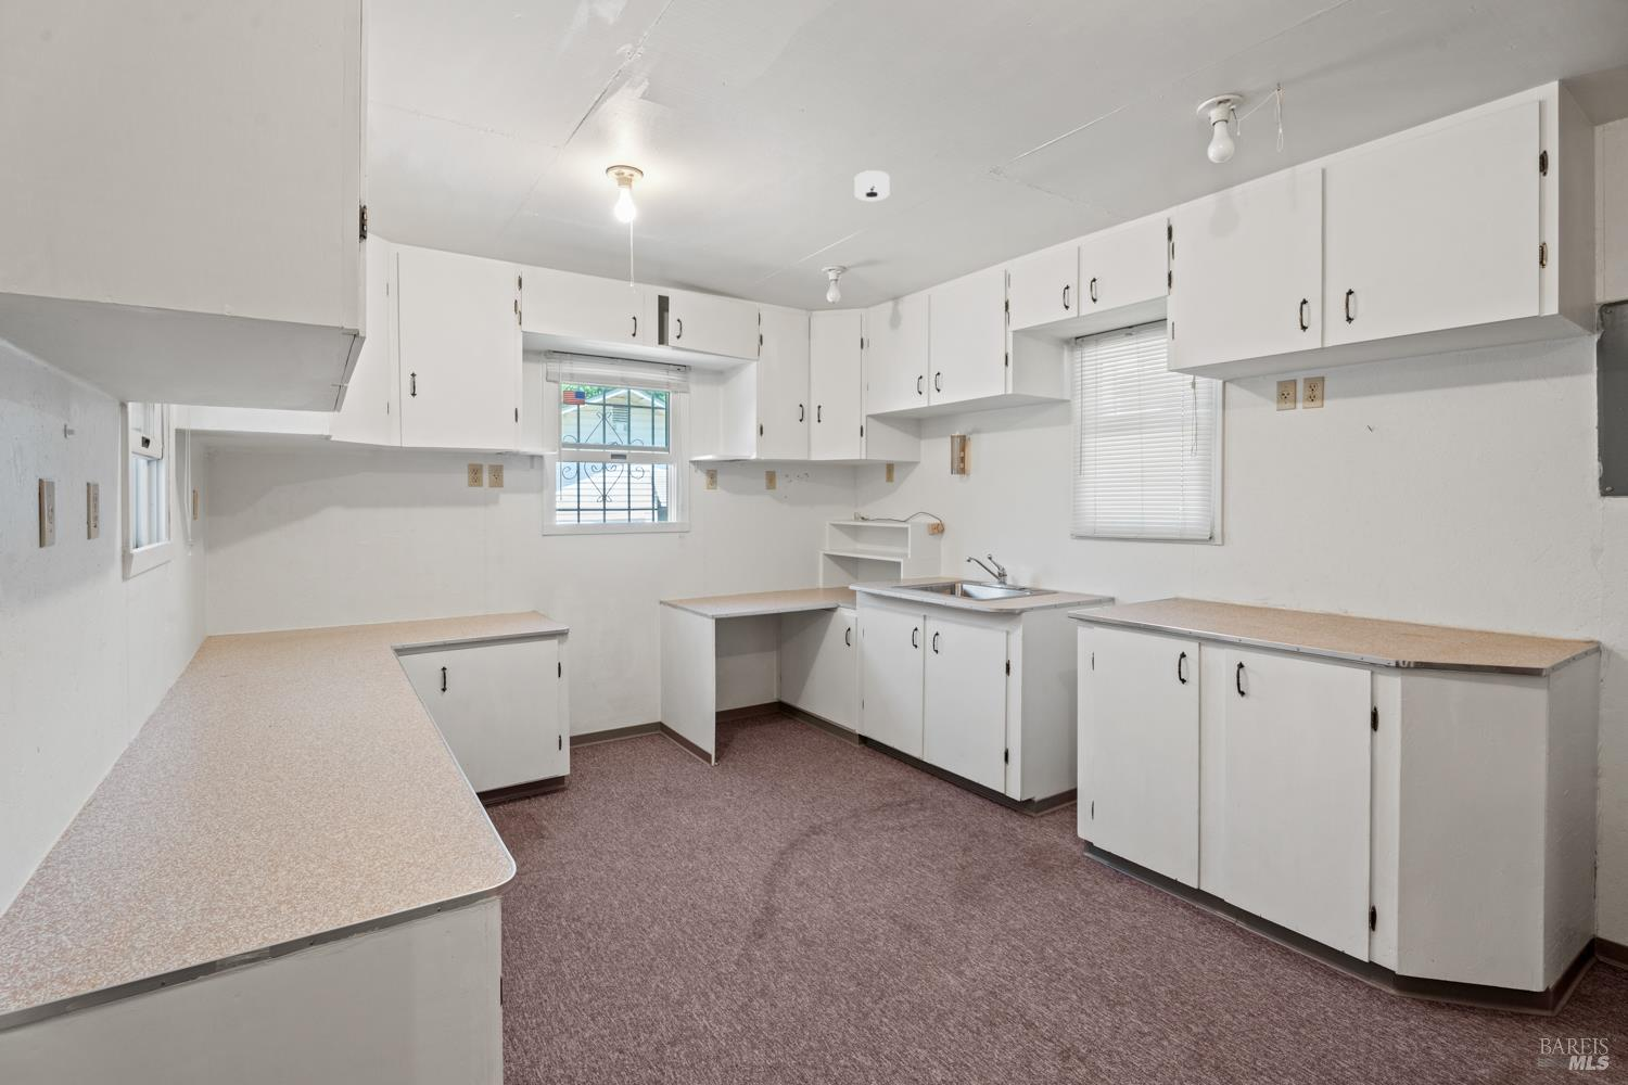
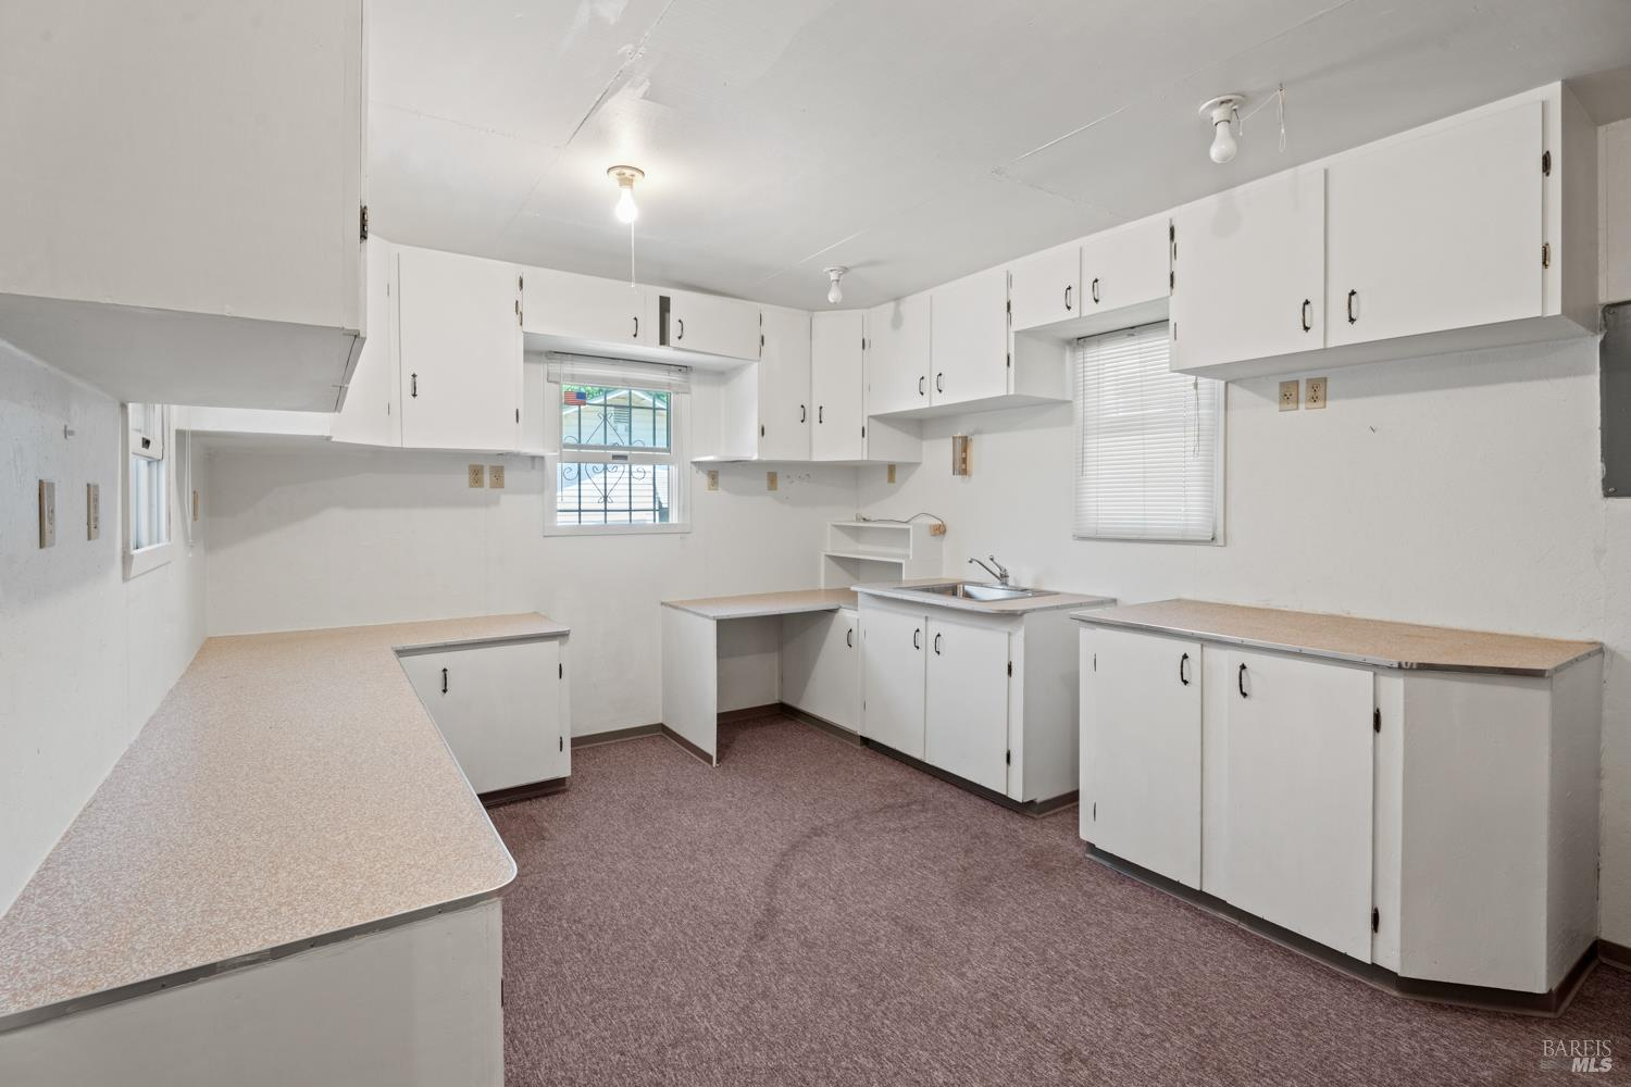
- smoke detector (871, 186)
